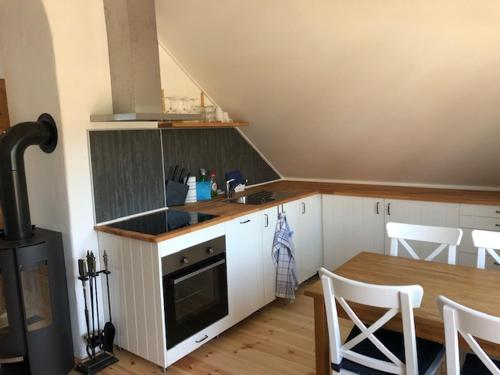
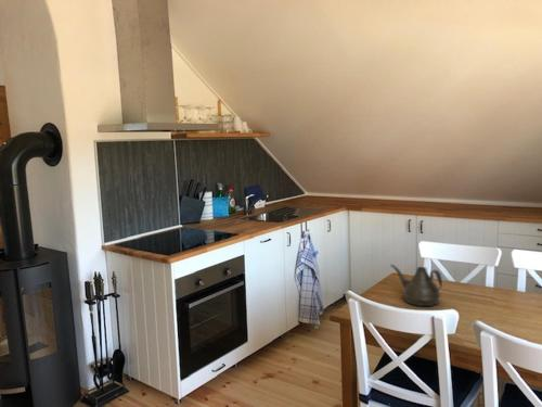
+ teapot (415, 282)
